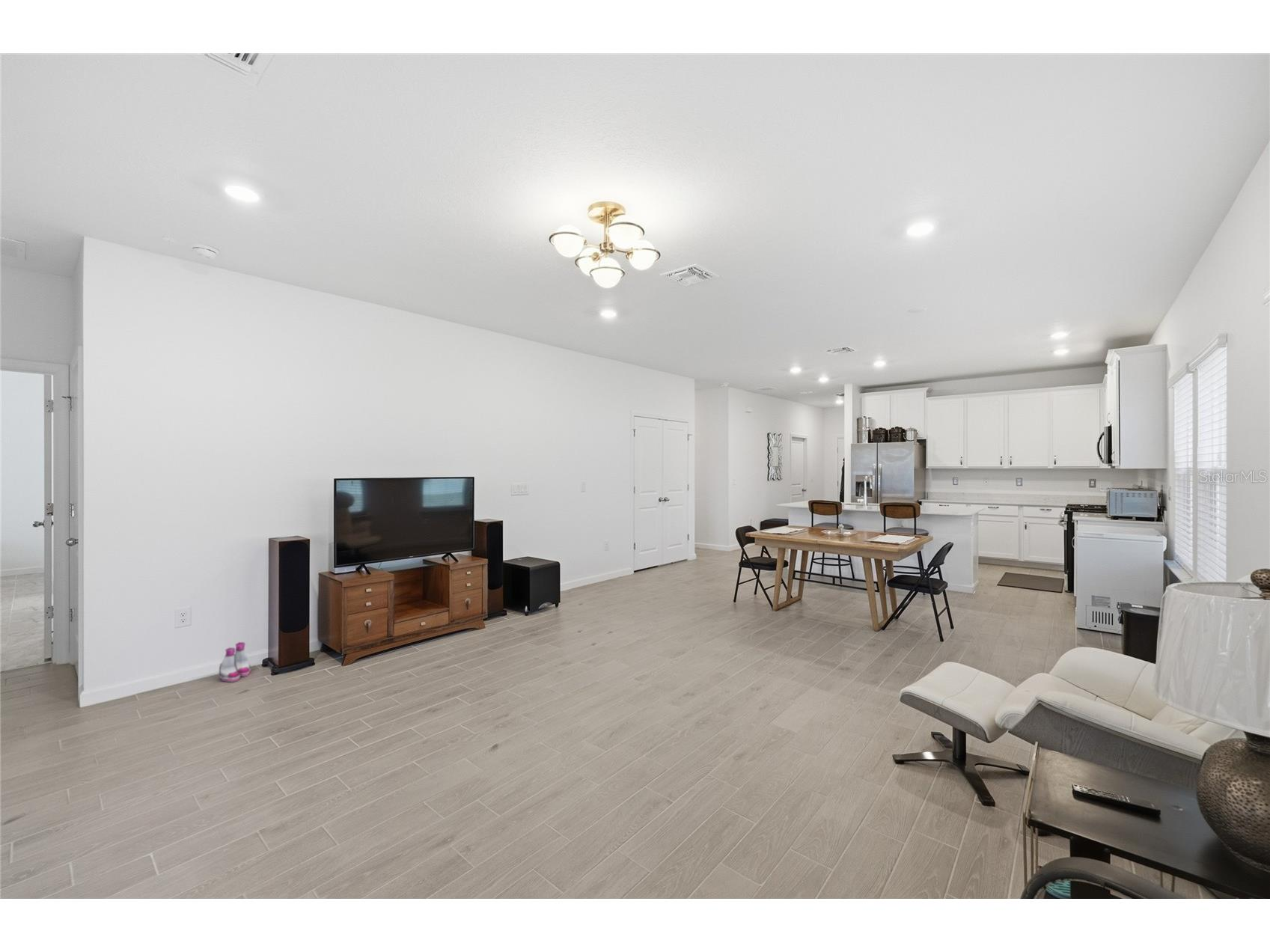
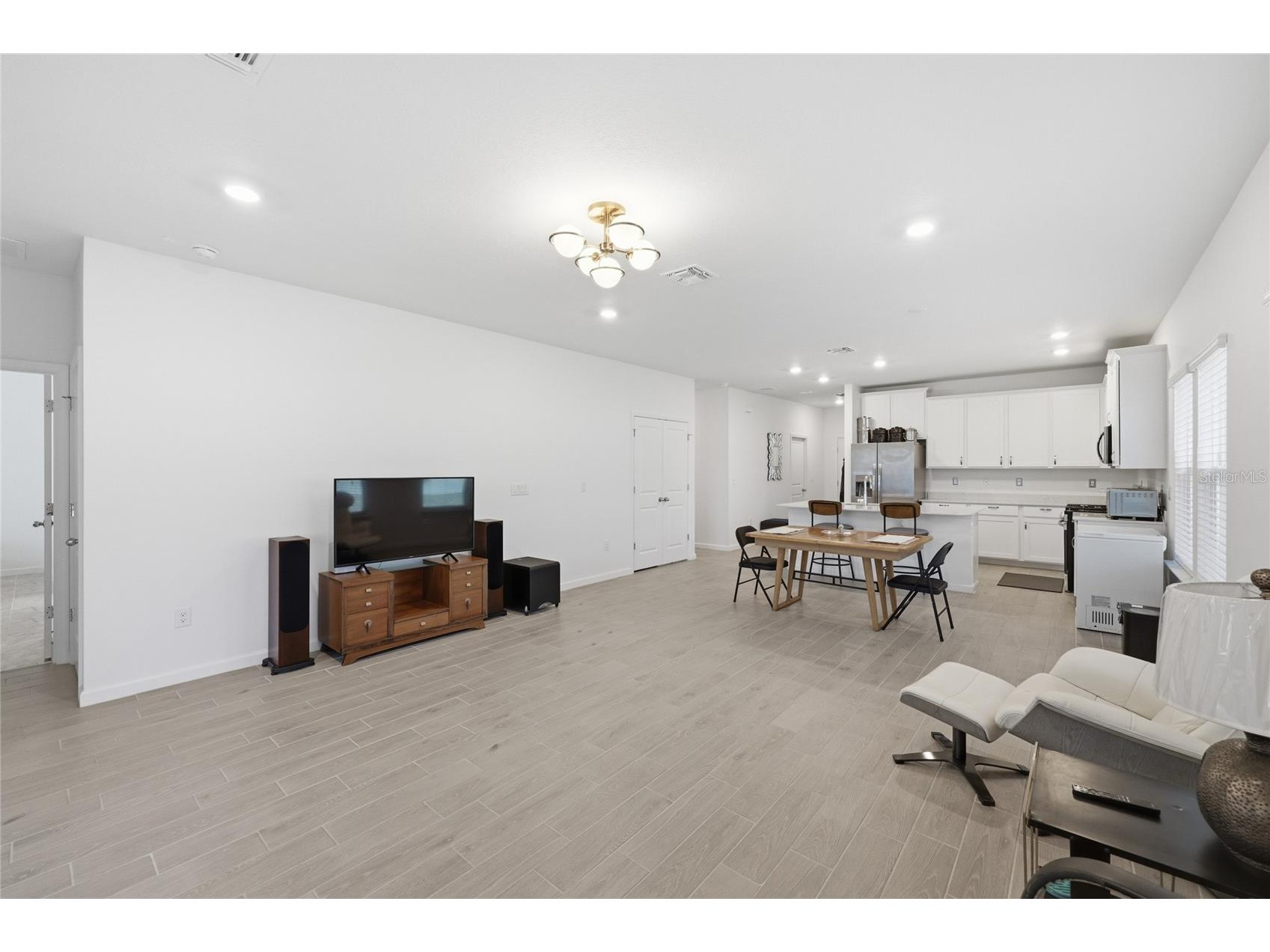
- boots (236, 659)
